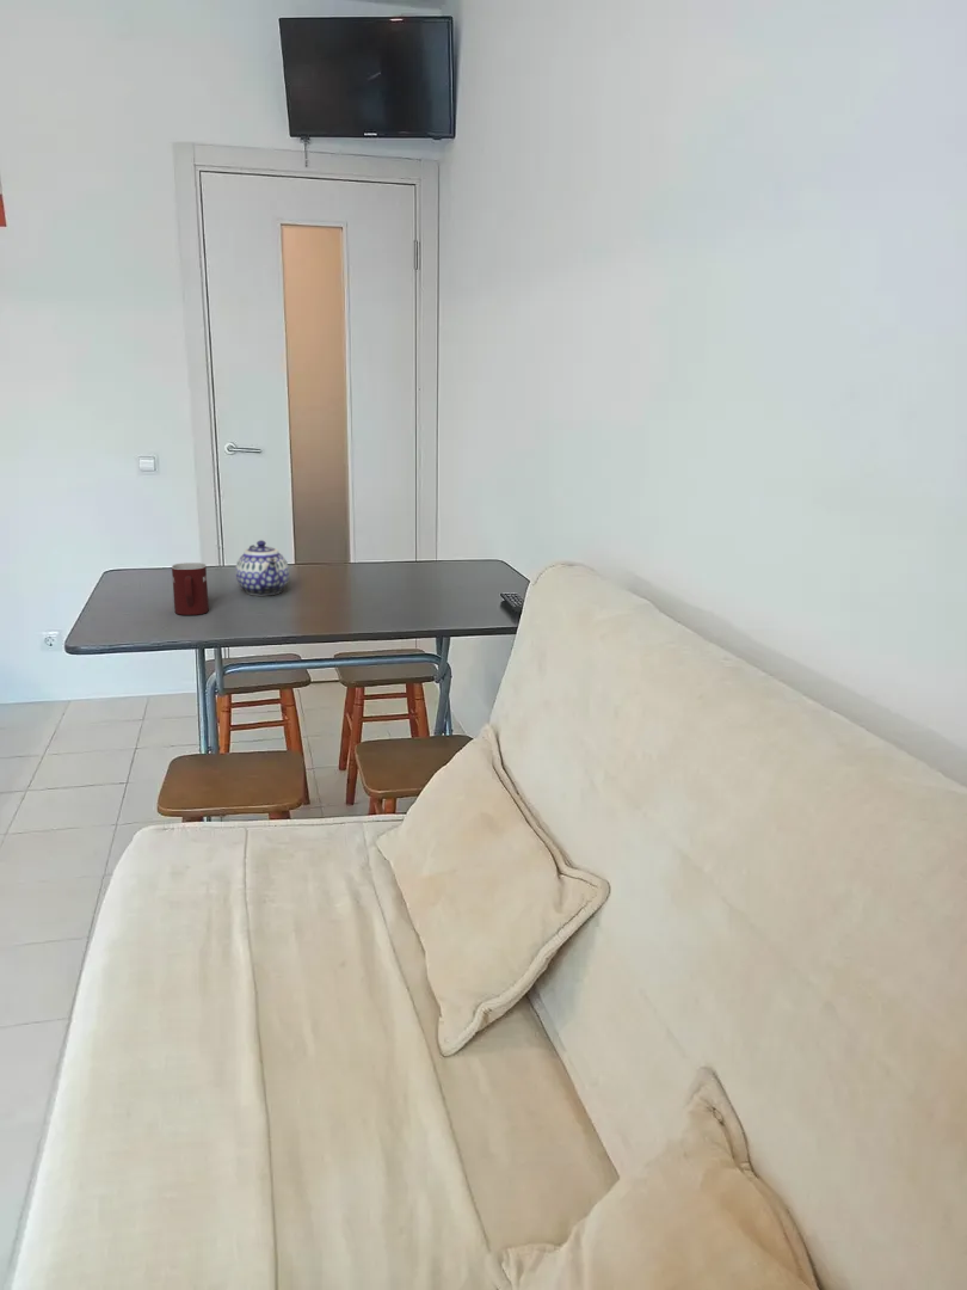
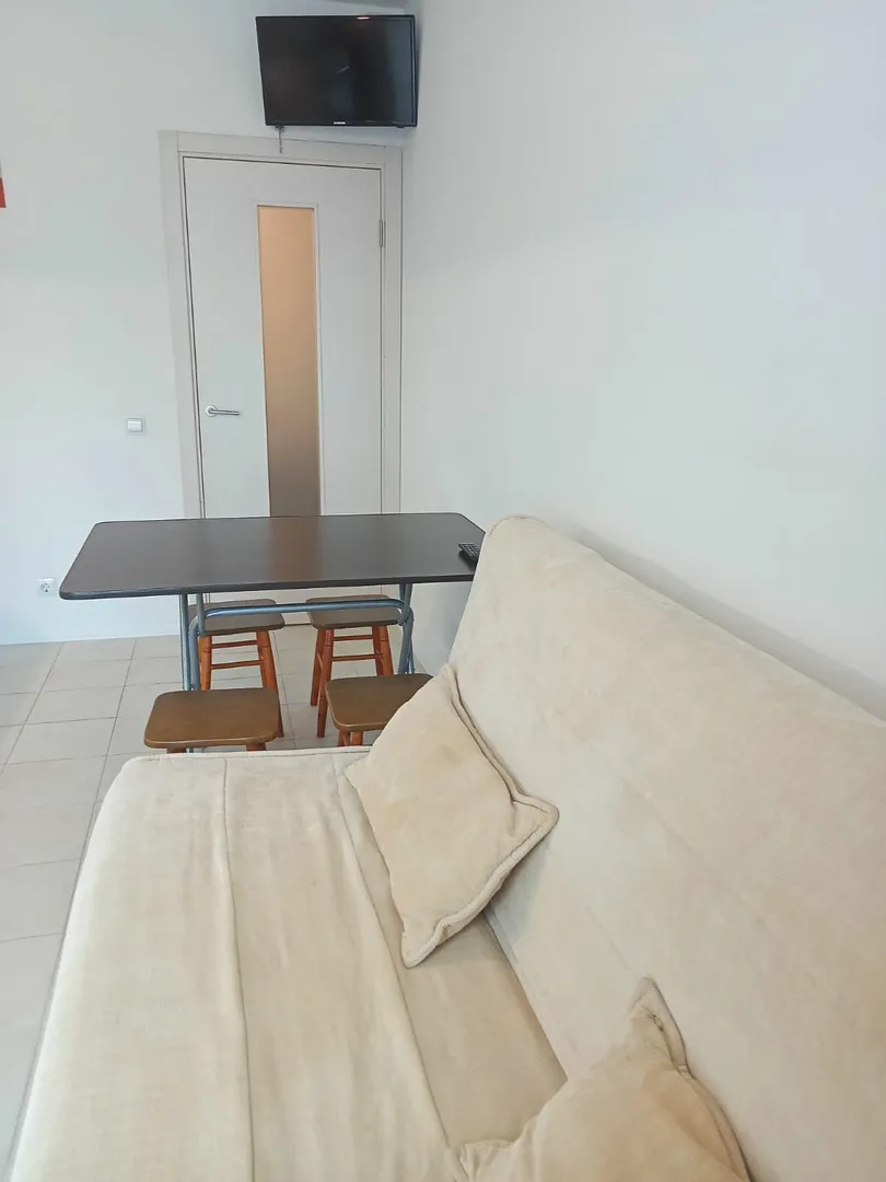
- mug (190, 590)
- teapot (261, 566)
